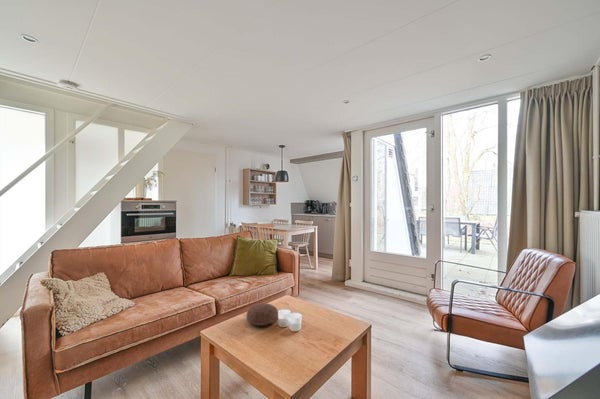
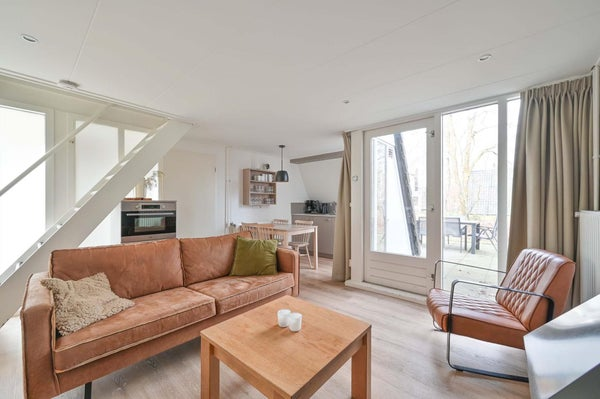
- decorative bowl (262, 313)
